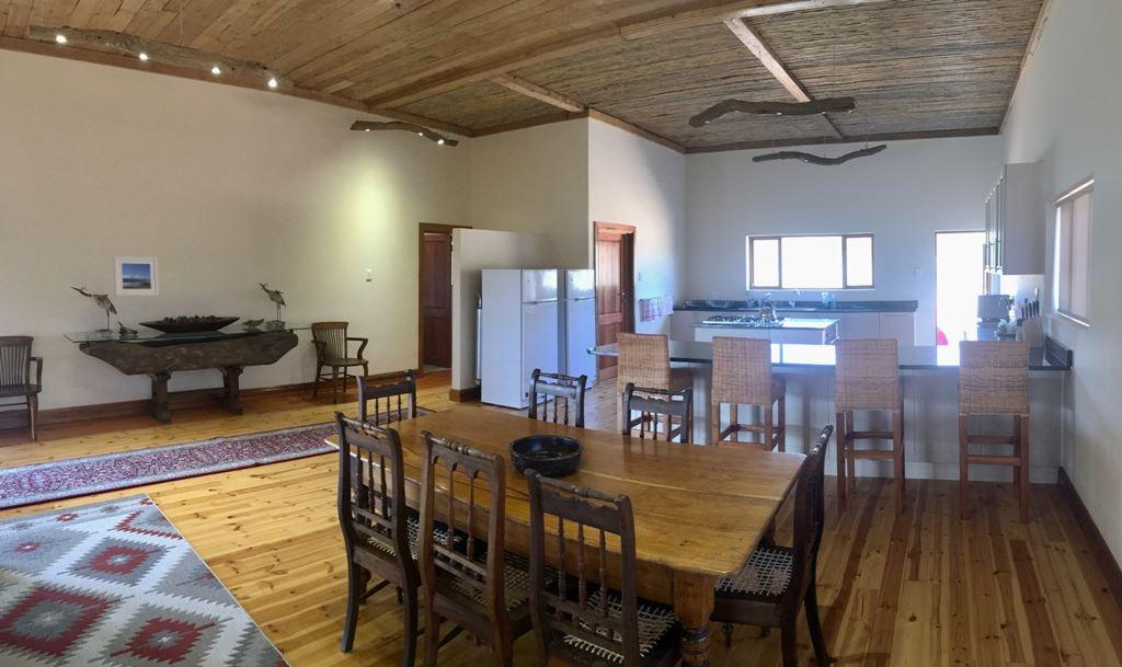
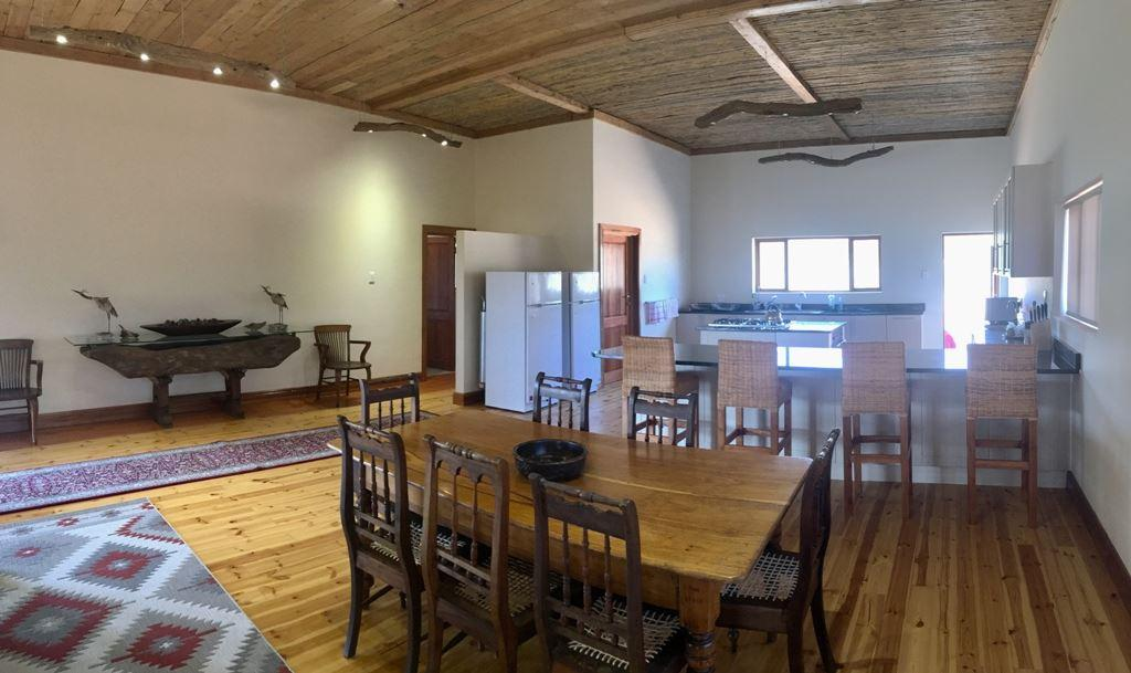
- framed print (136, 276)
